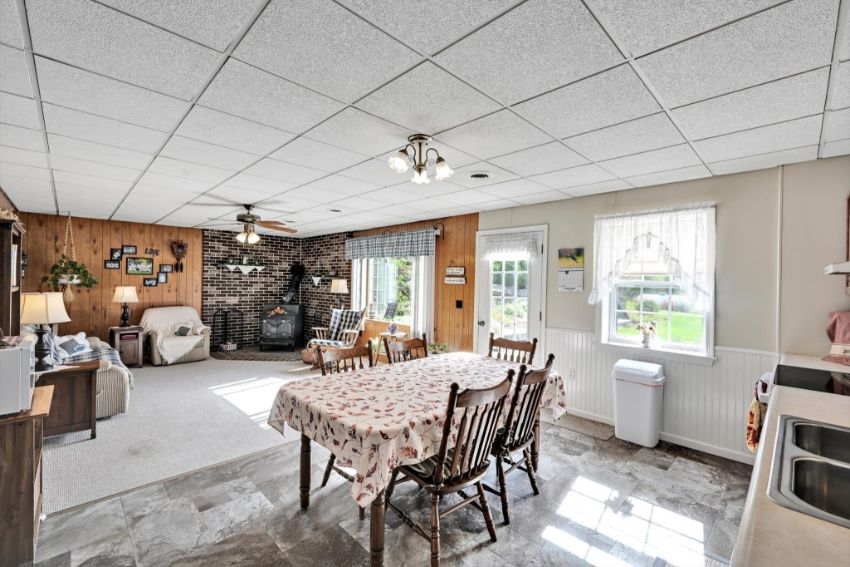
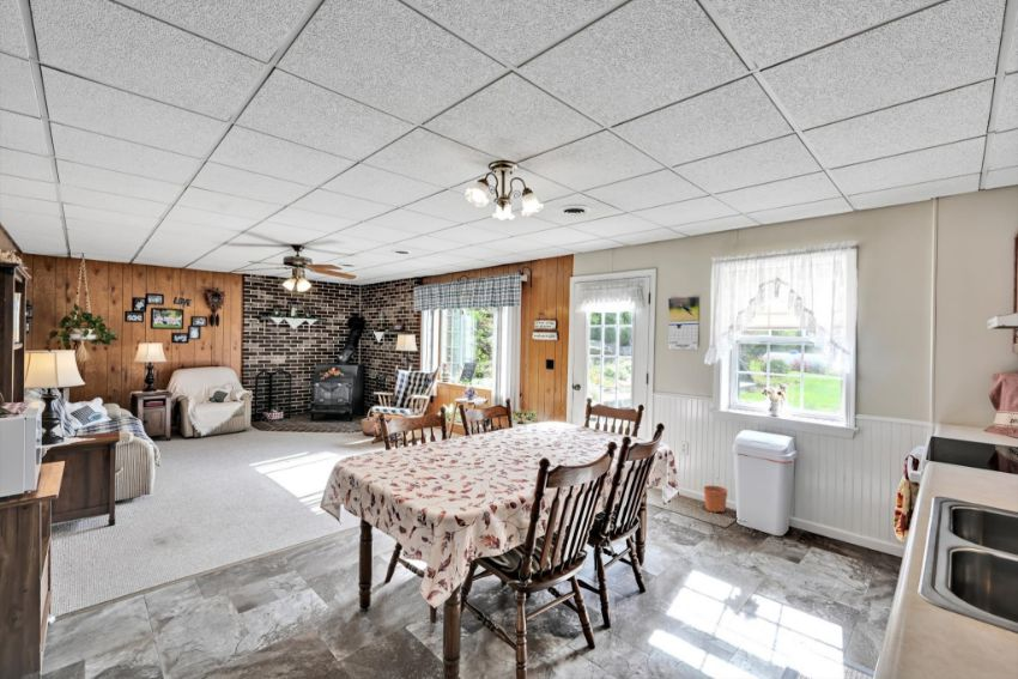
+ plant pot (715, 493)
